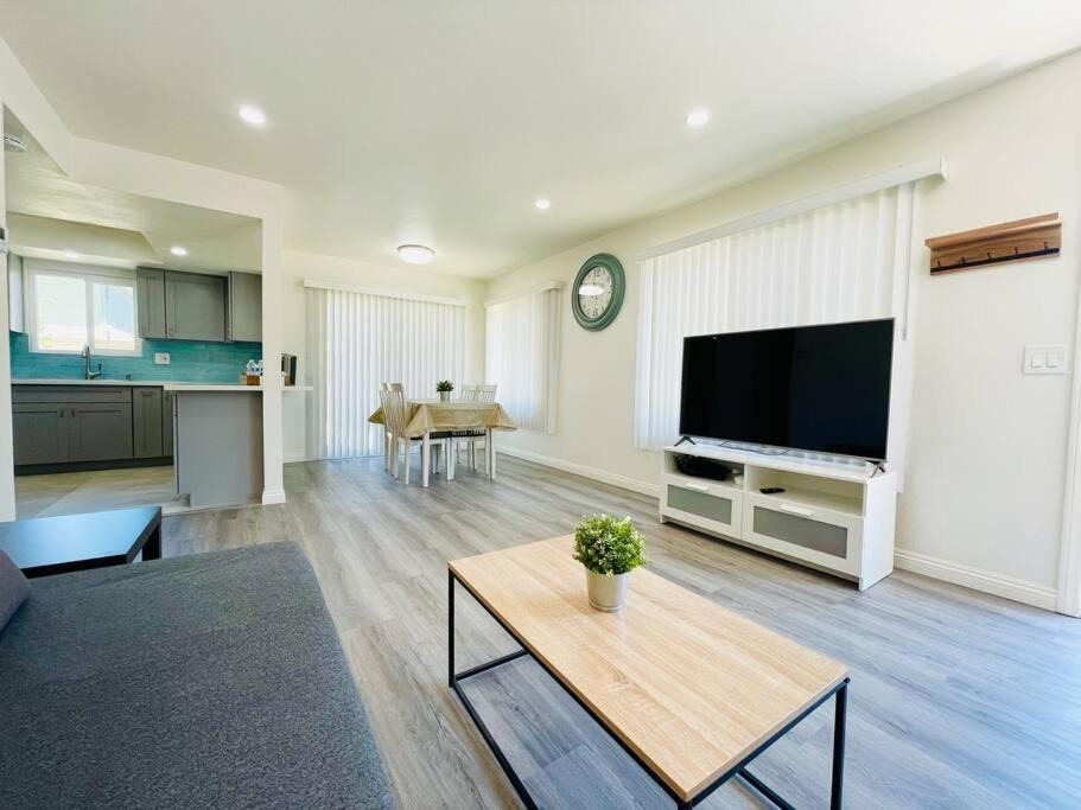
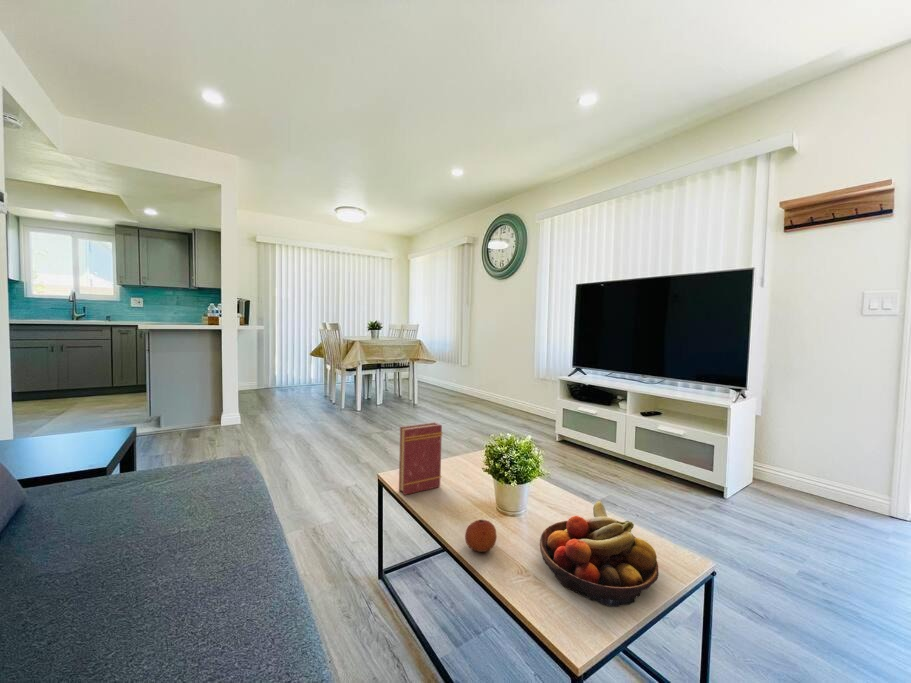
+ book (421, 457)
+ fruit (480, 533)
+ fruit bowl (595, 543)
